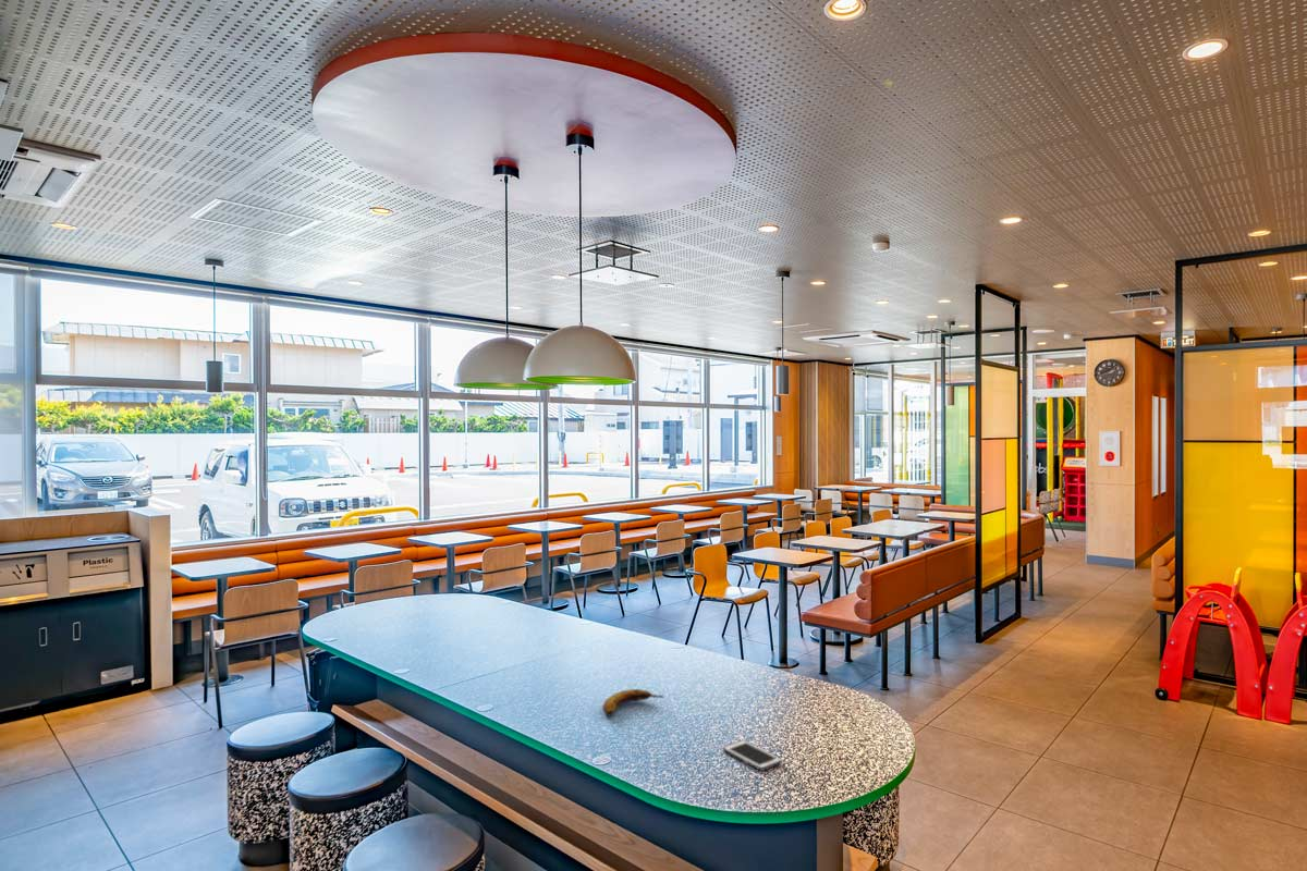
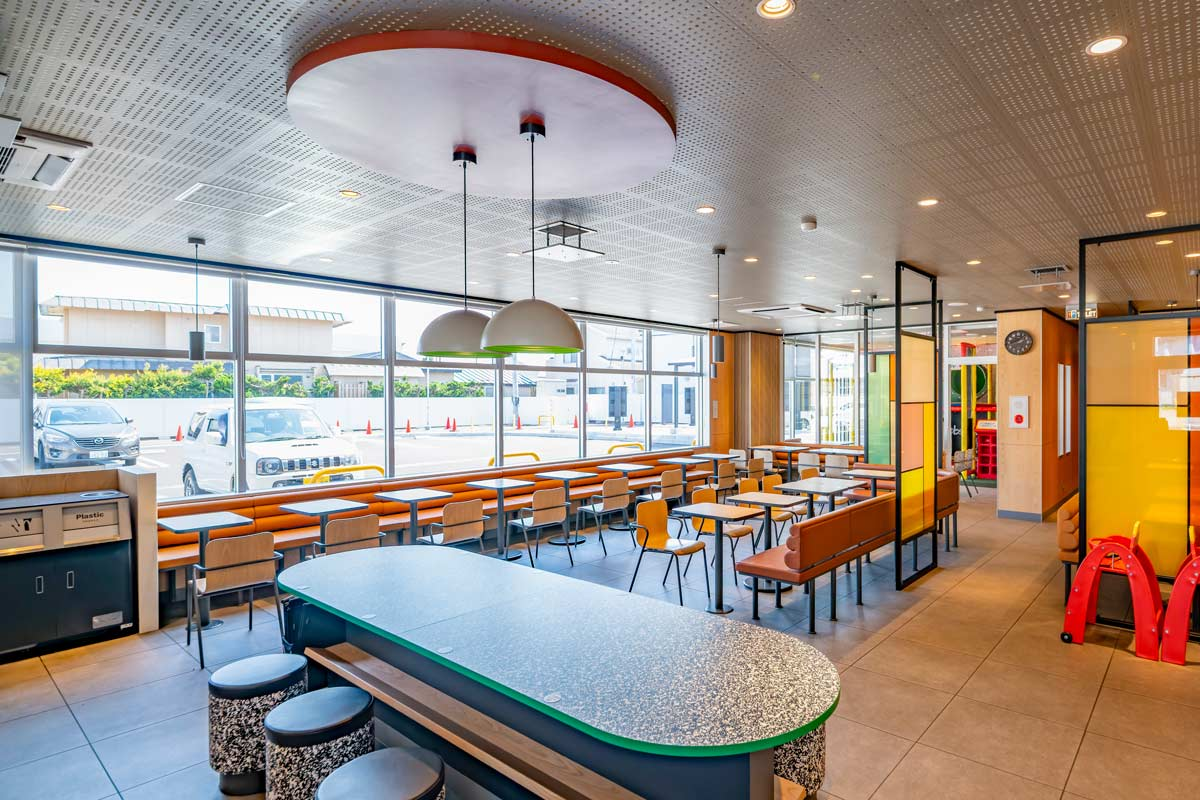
- cell phone (752, 755)
- banana (627, 701)
